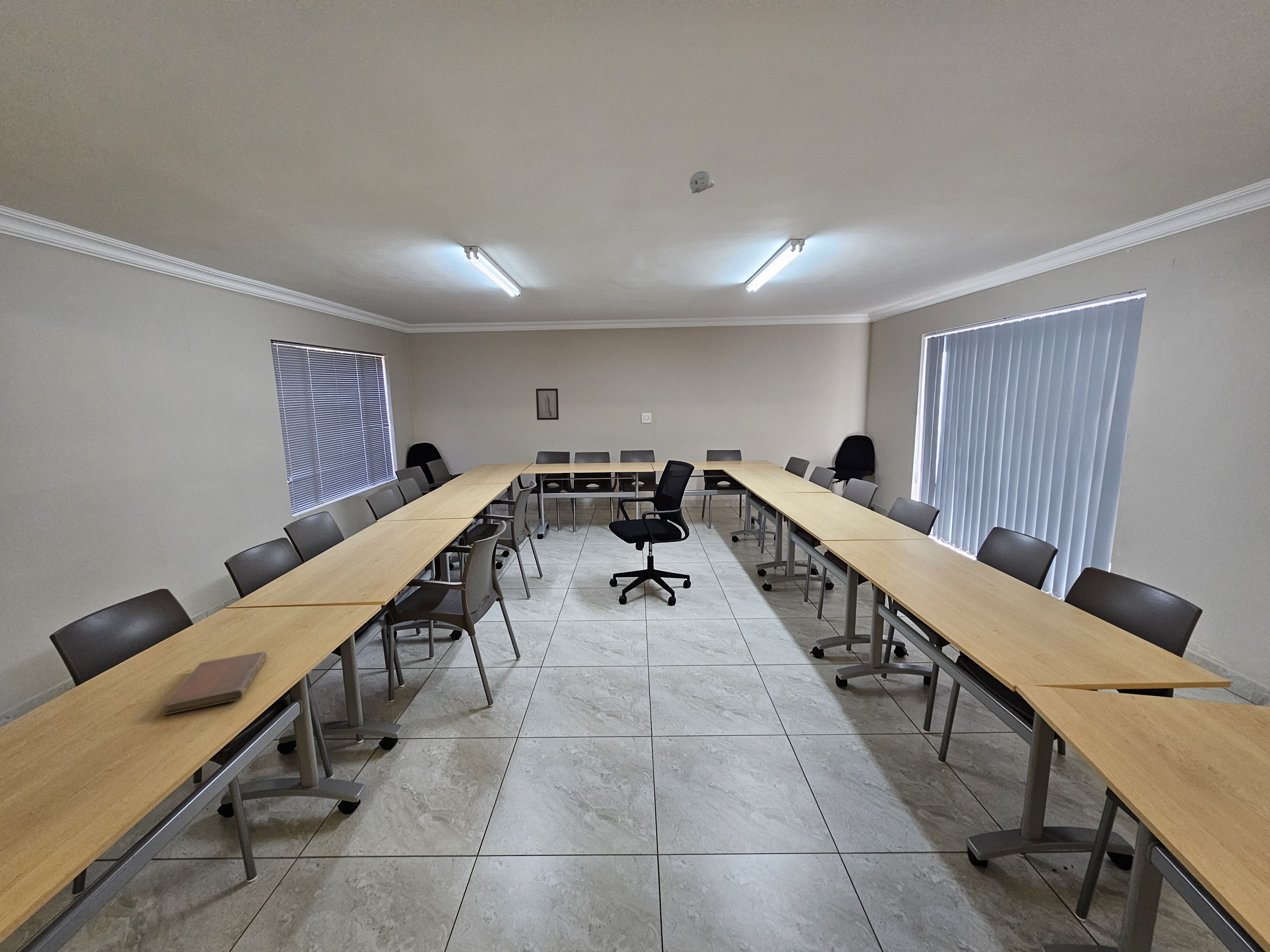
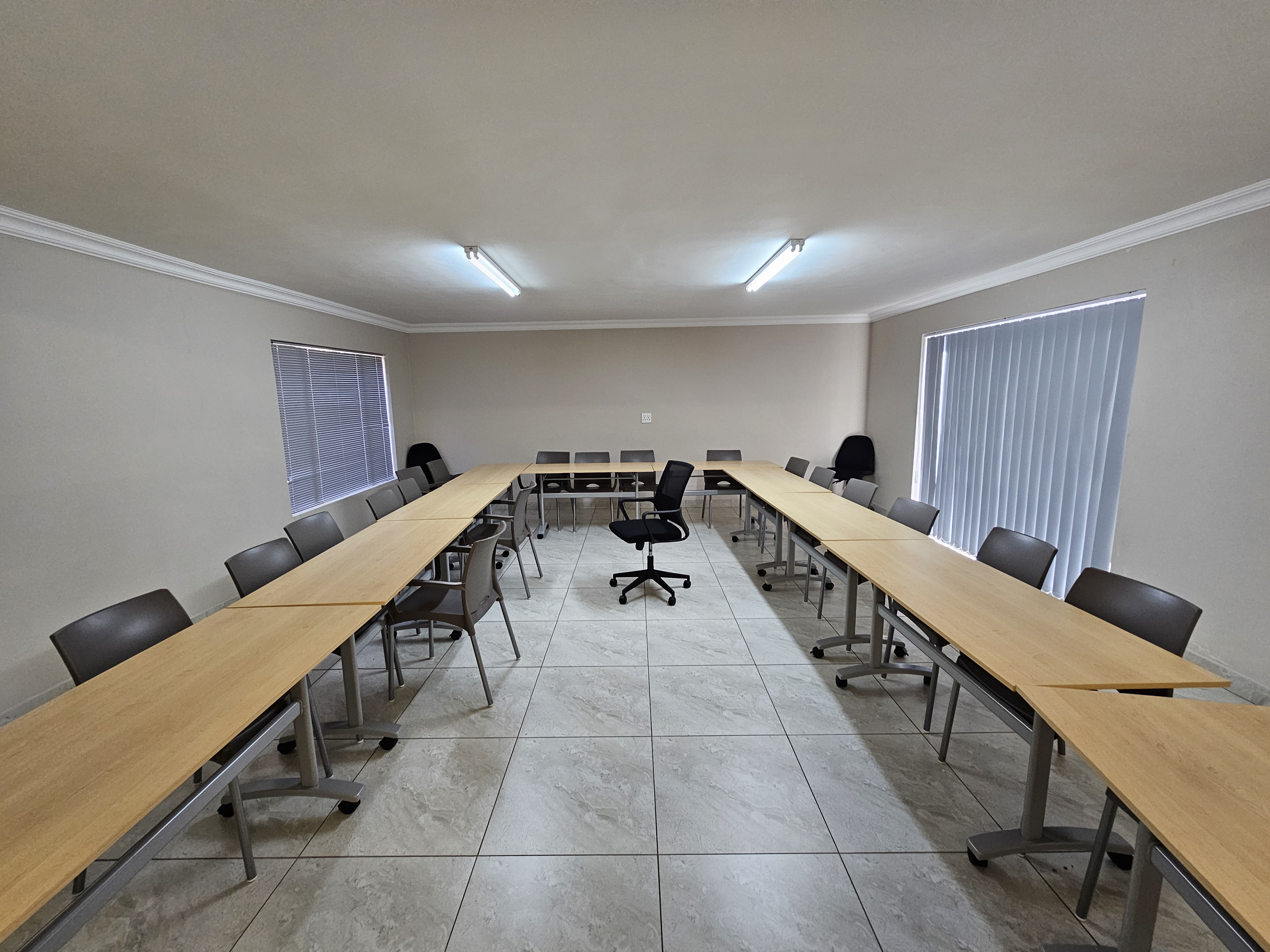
- wall art (547, 404)
- smoke detector (702, 184)
- notebook (220, 679)
